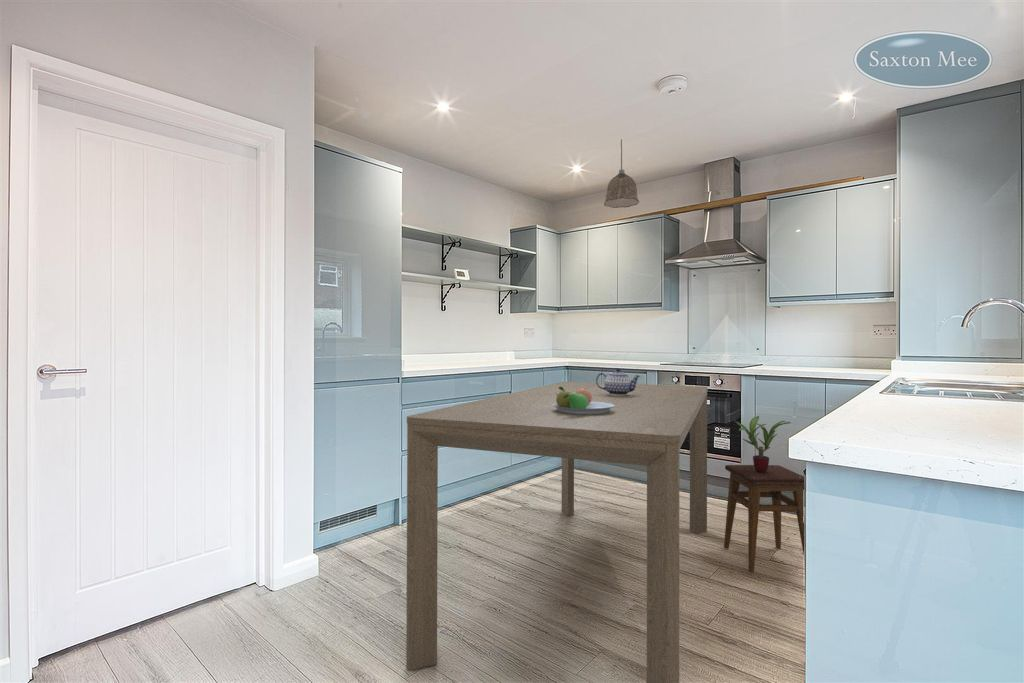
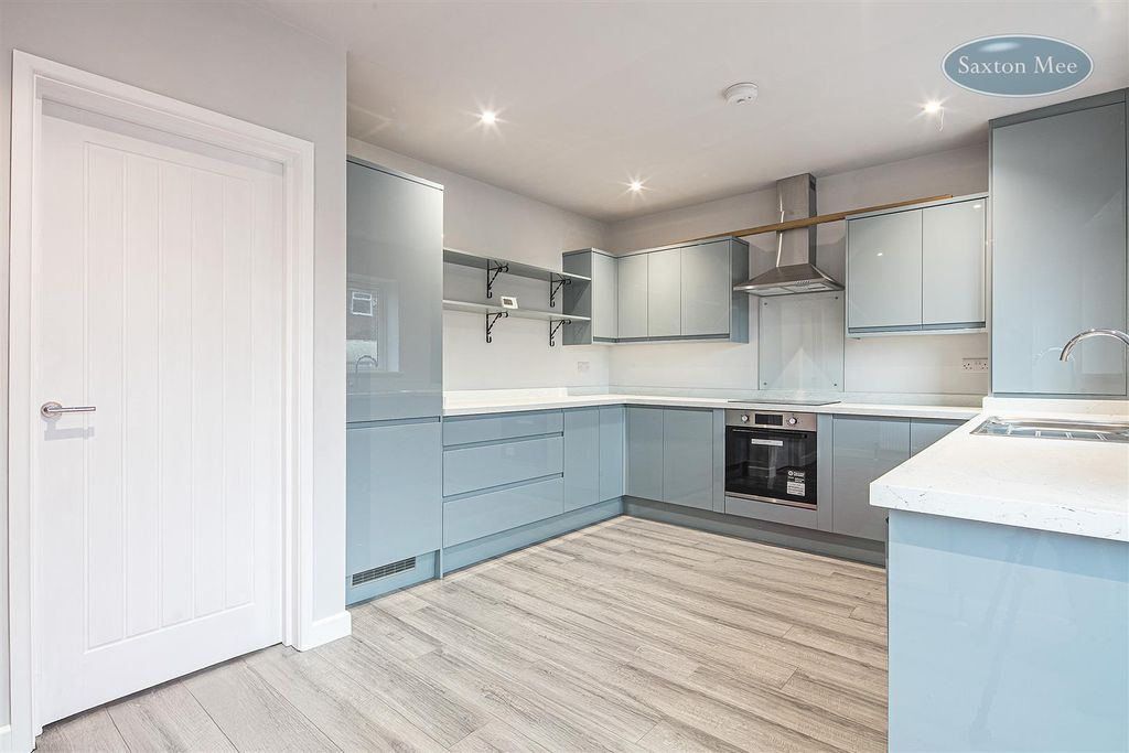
- potted plant (764, 445)
- pendant lamp (621, 171)
- fruit bowl (581, 398)
- teapot (618, 381)
- dining table (573, 489)
- stool (765, 511)
